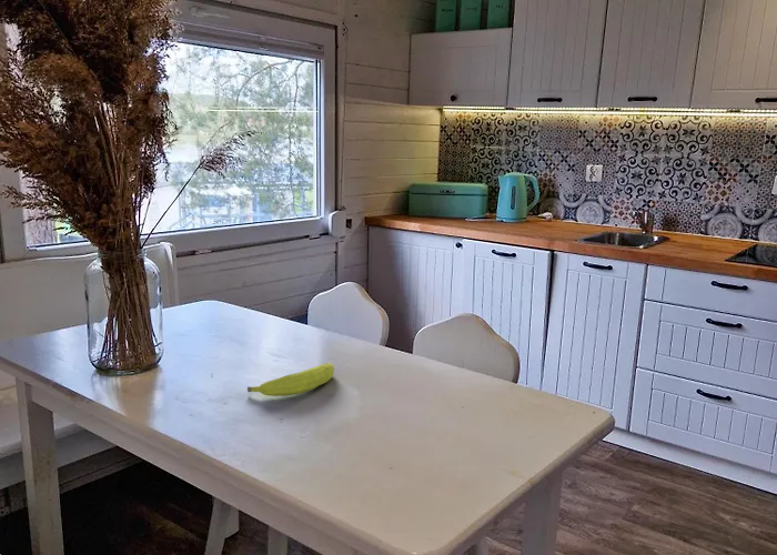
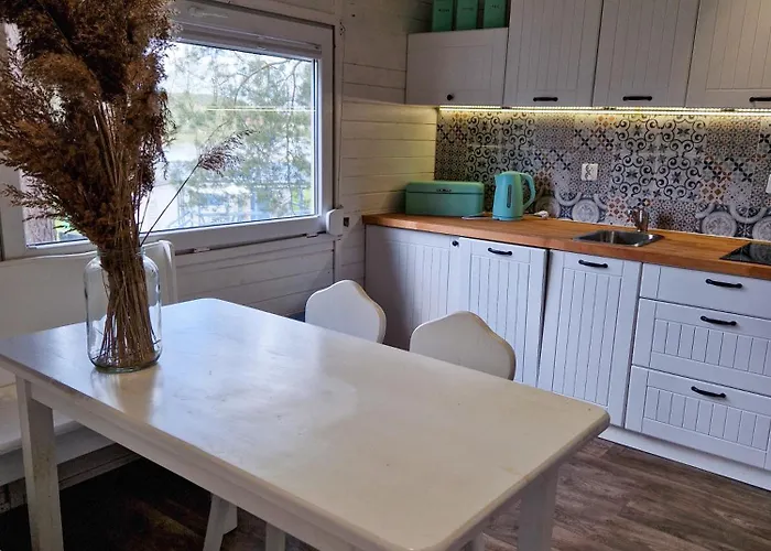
- fruit (296, 375)
